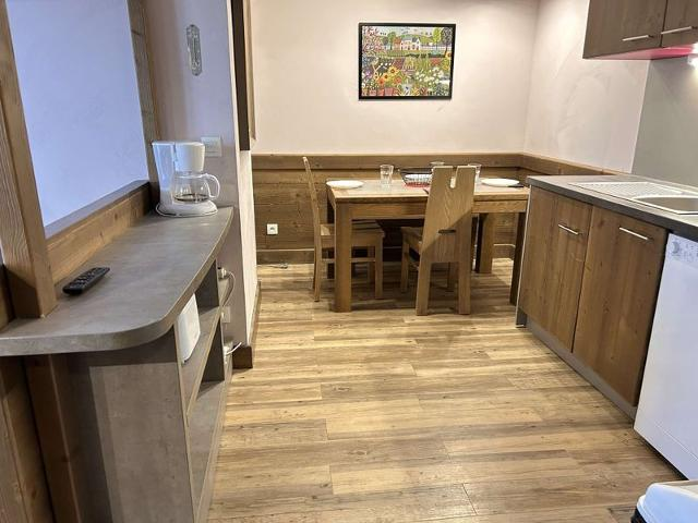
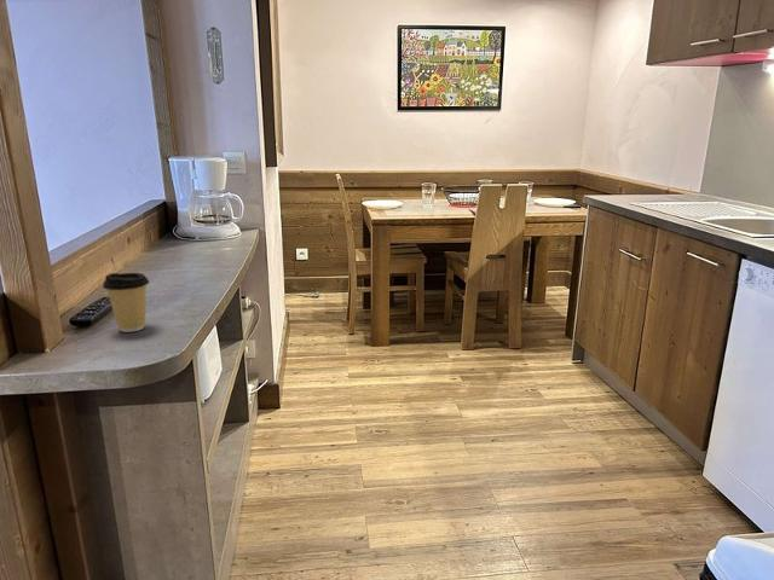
+ coffee cup (128, 301)
